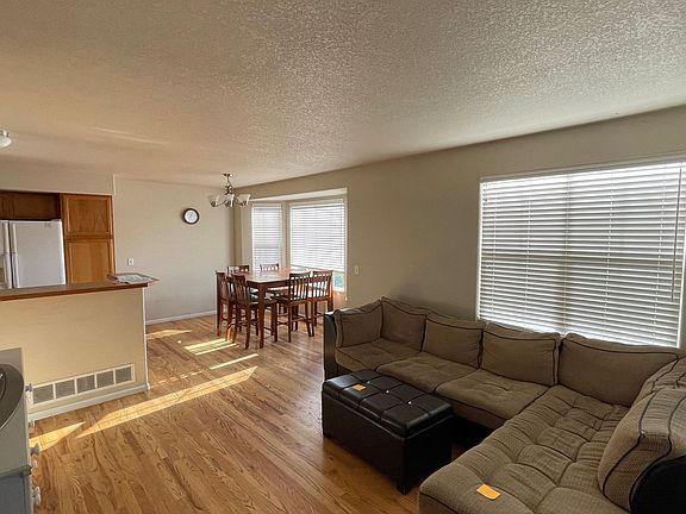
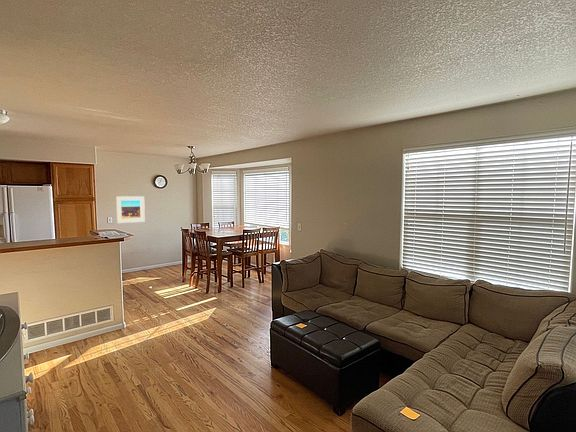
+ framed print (130, 209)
